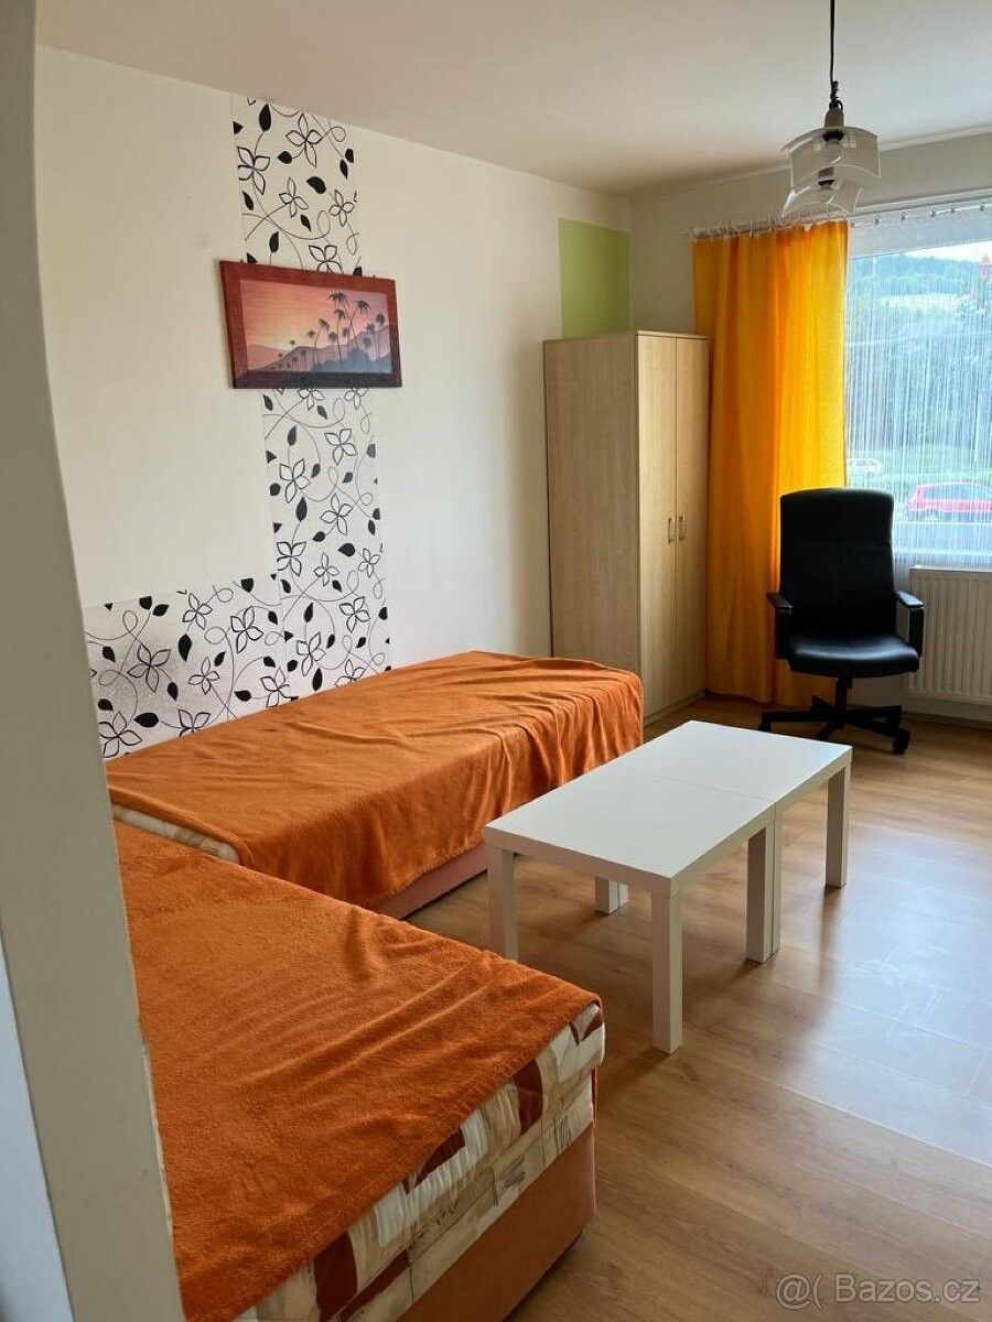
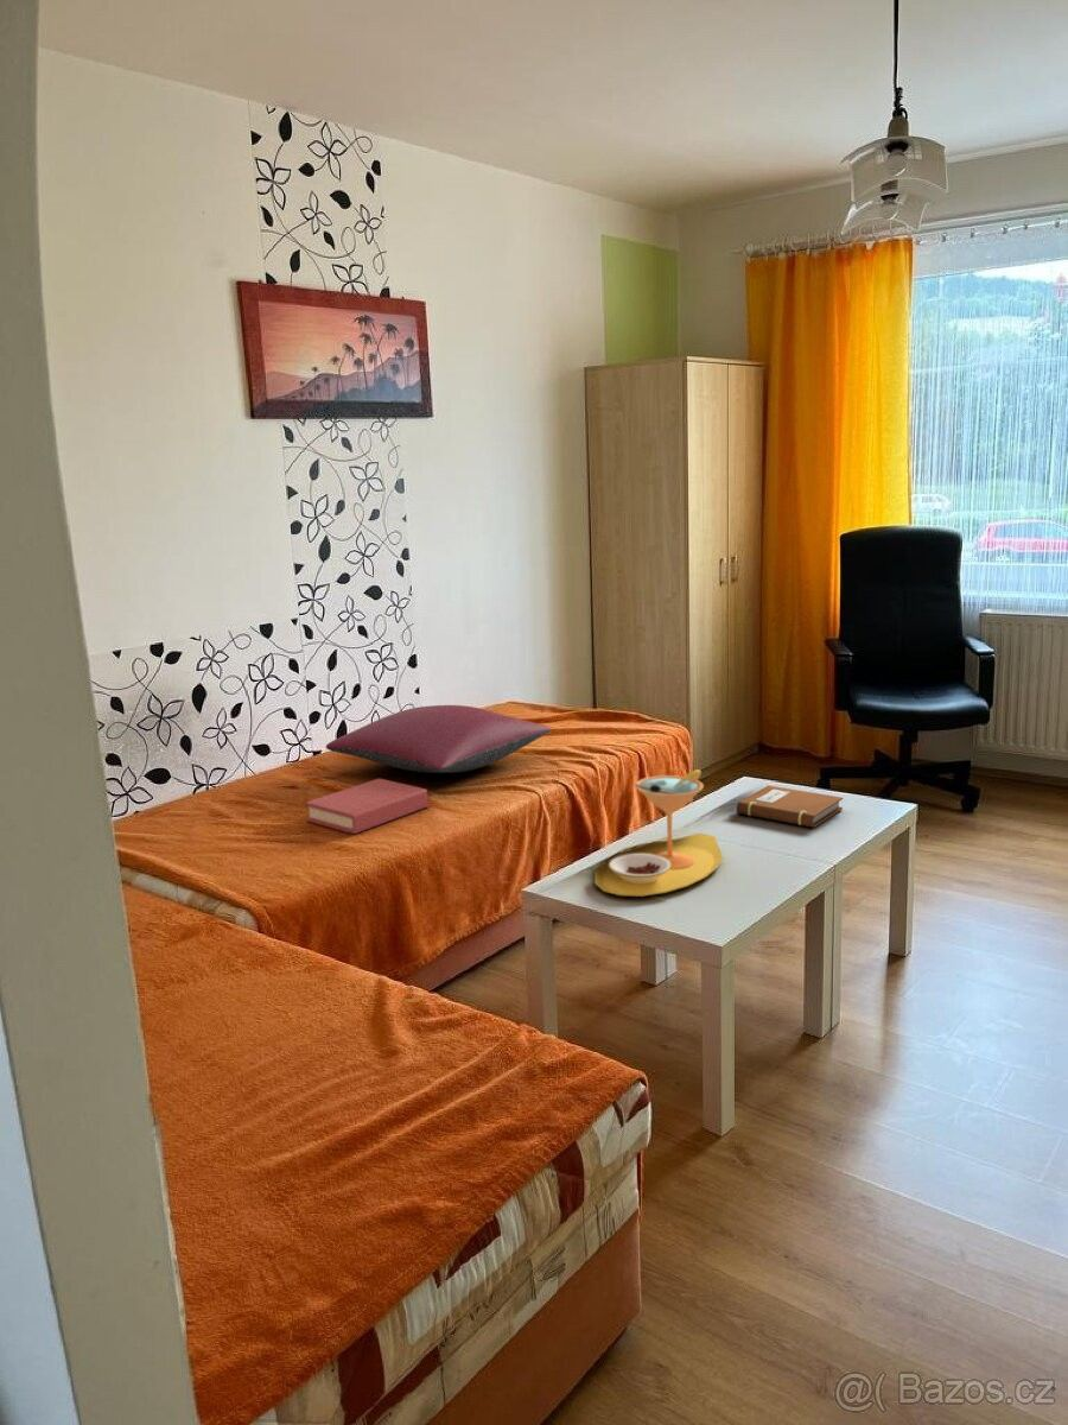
+ pillow (440, 736)
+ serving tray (667, 824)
+ hardback book (368, 804)
+ notebook (787, 805)
